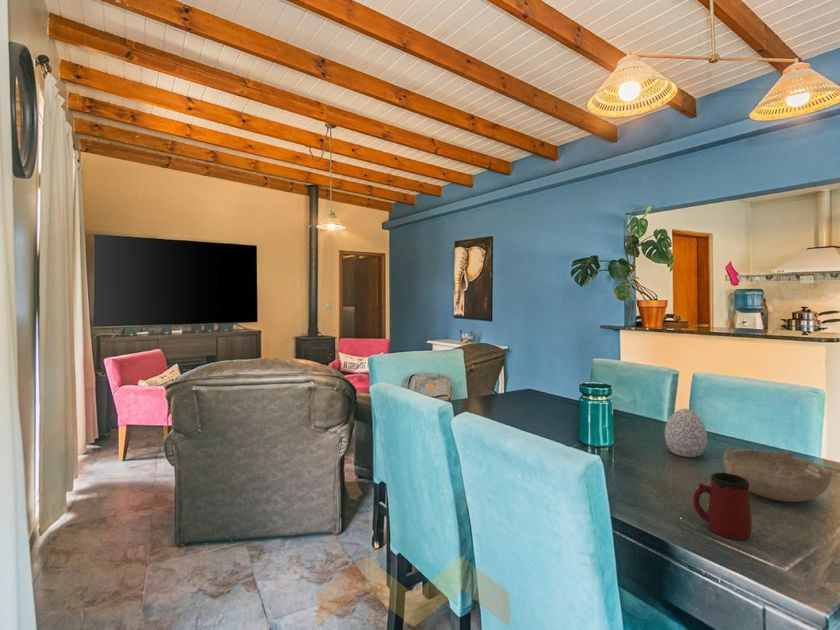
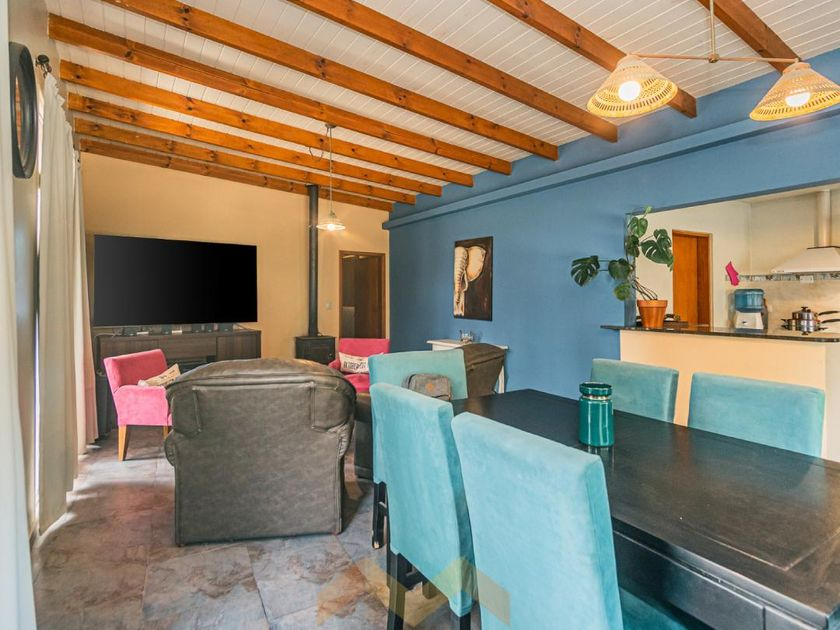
- decorative egg (685, 431)
- mug (721, 503)
- bowl (773, 476)
